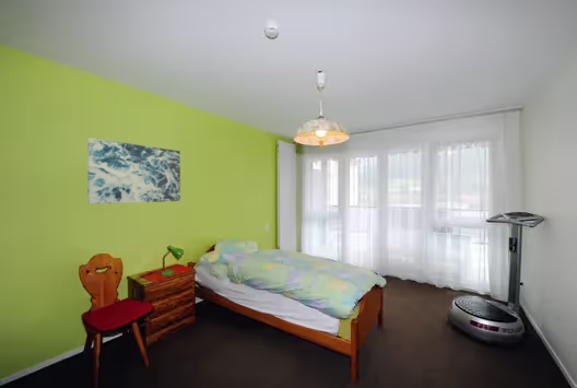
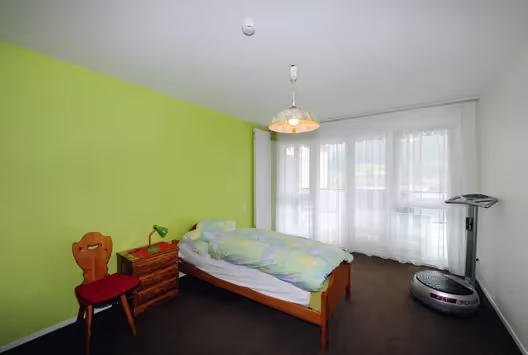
- wall art (140, 174)
